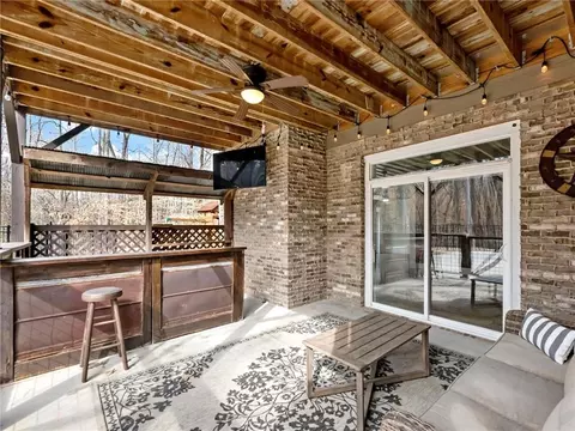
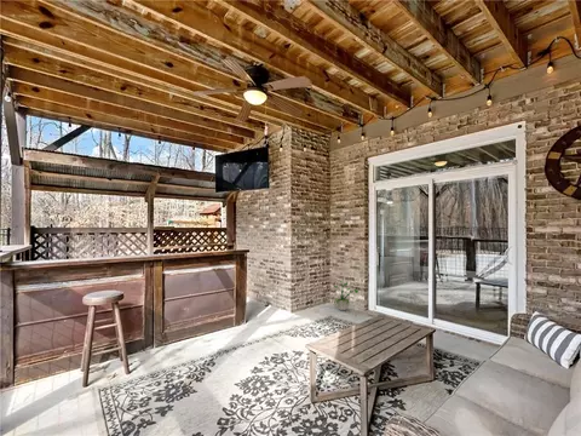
+ potted plant (346, 293)
